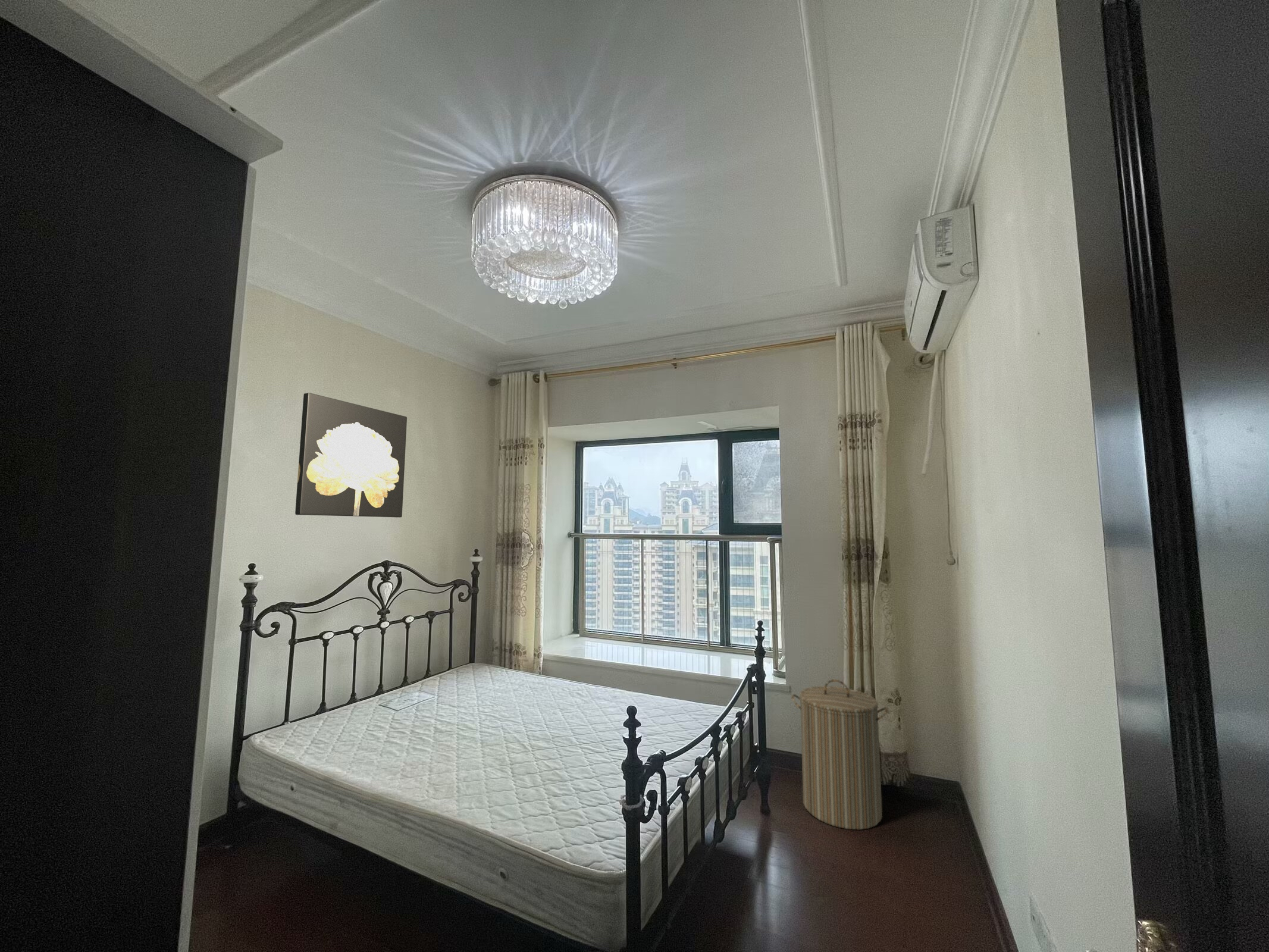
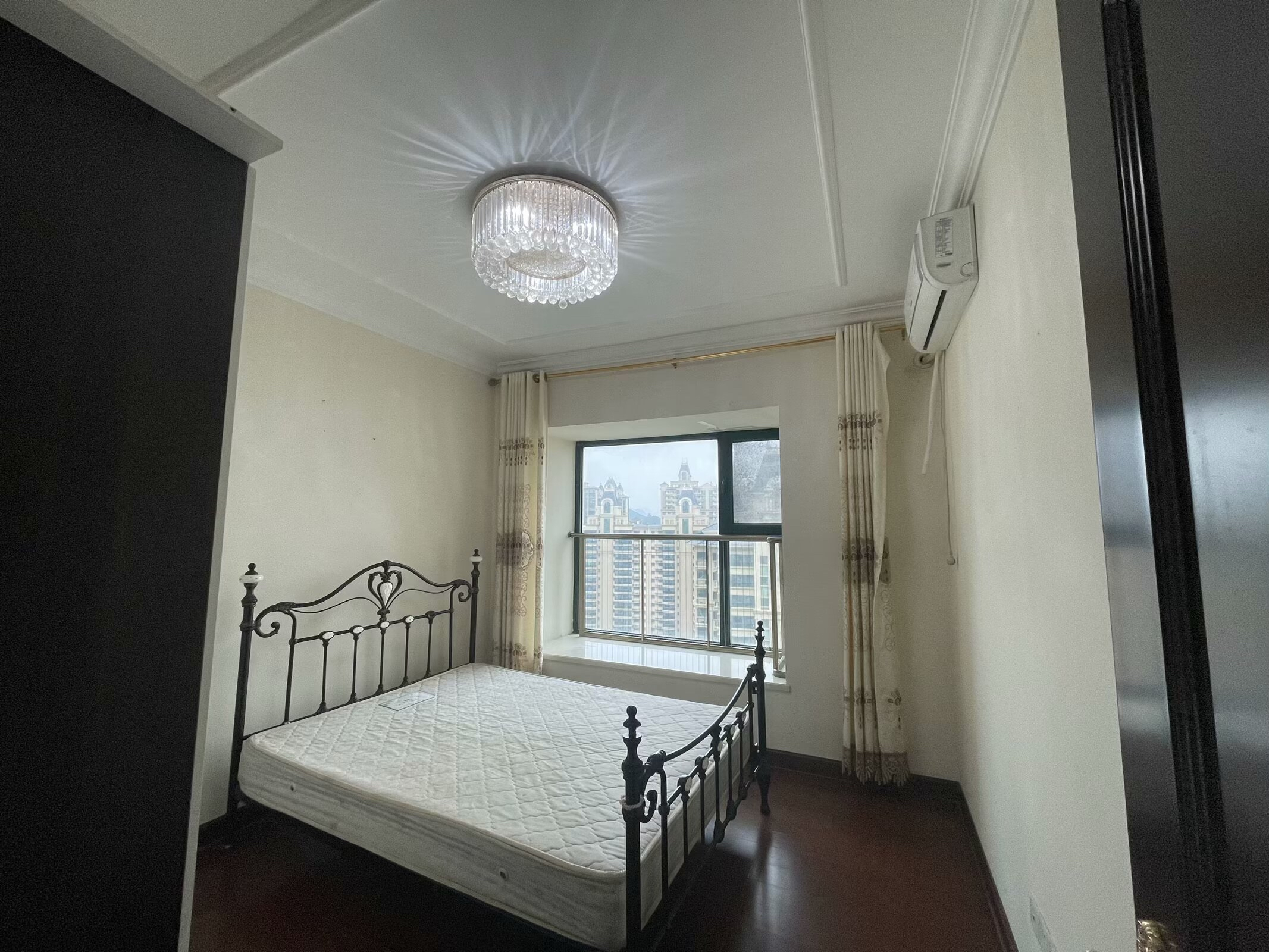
- laundry hamper (839, 743)
- wall art (356, 461)
